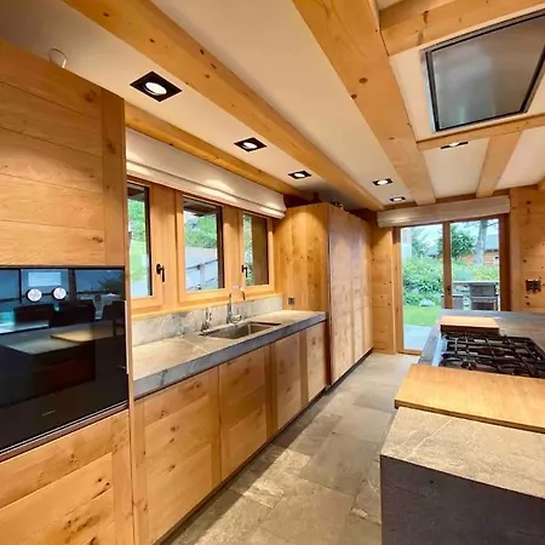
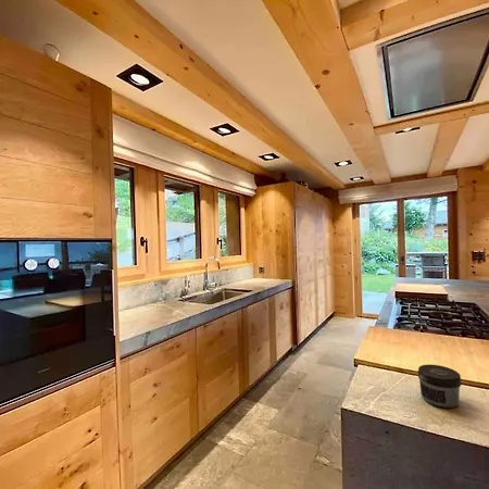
+ jar (439, 385)
